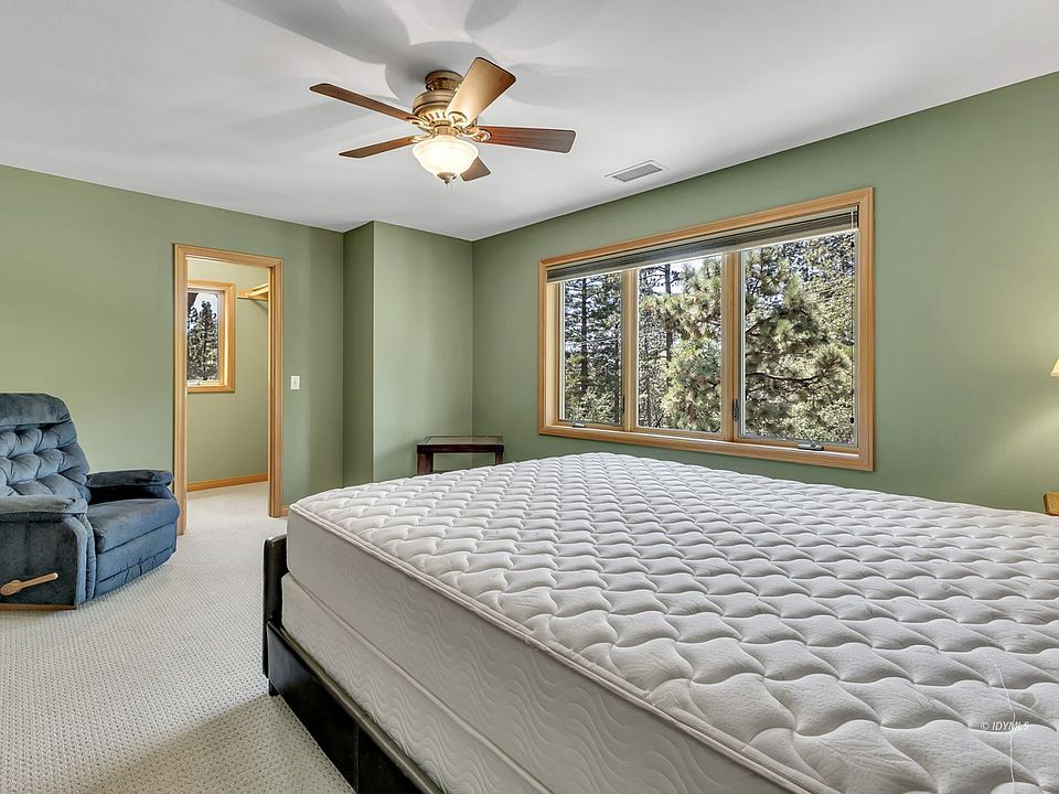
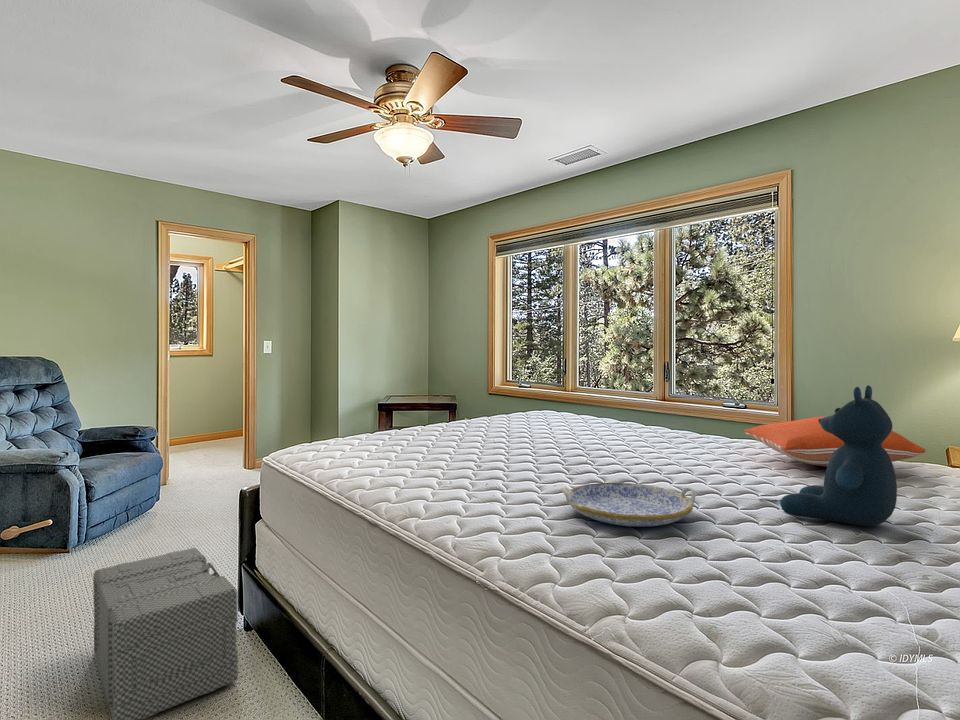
+ ottoman (164, 621)
+ stuffed bear (838, 452)
+ serving tray (627, 500)
+ pillow (823, 441)
